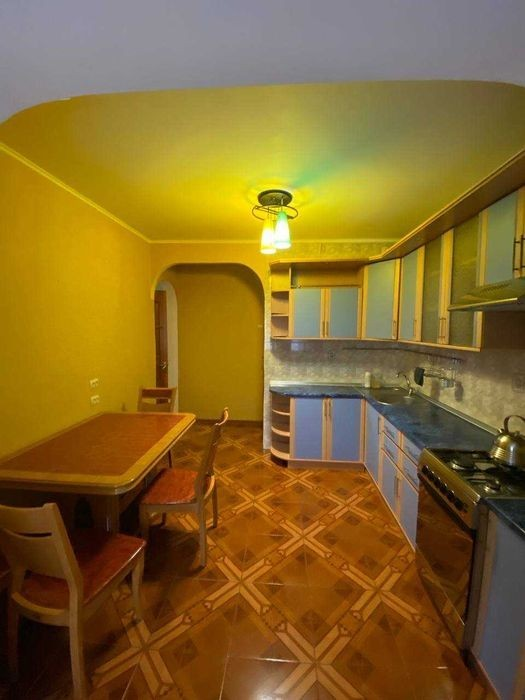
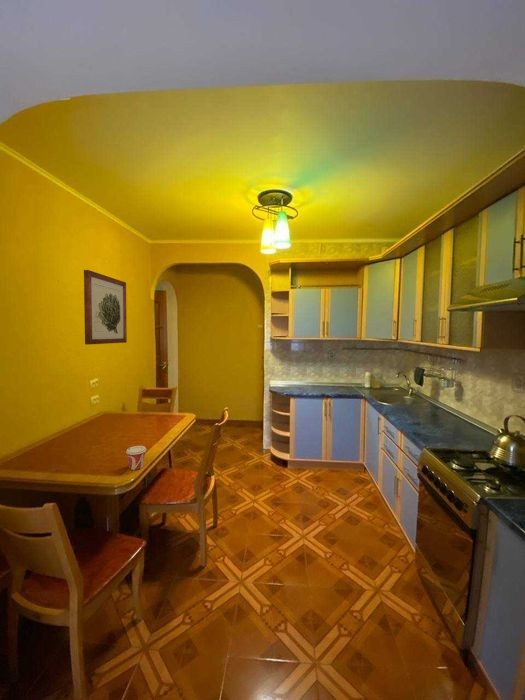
+ cup (136, 457)
+ wall art (107, 310)
